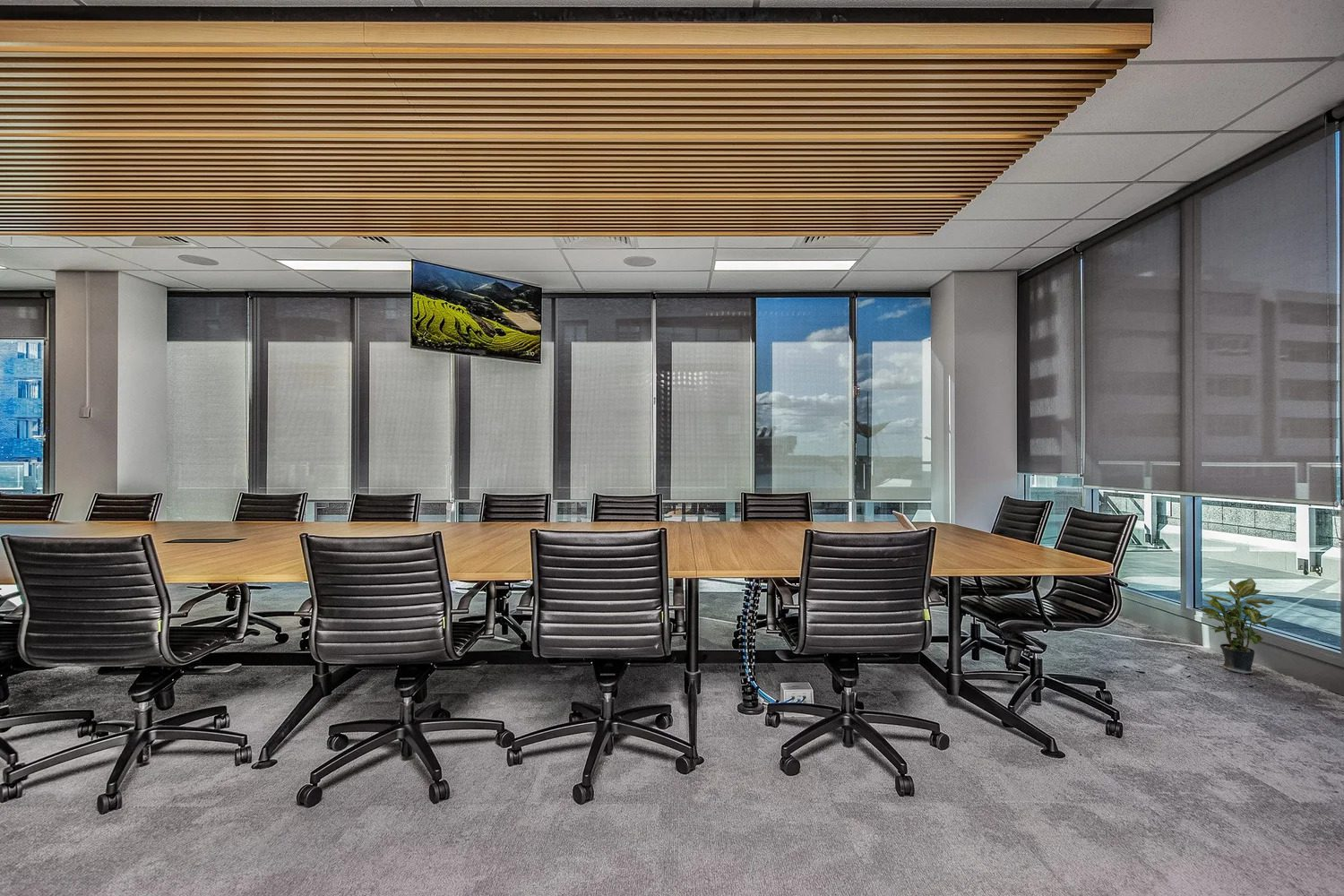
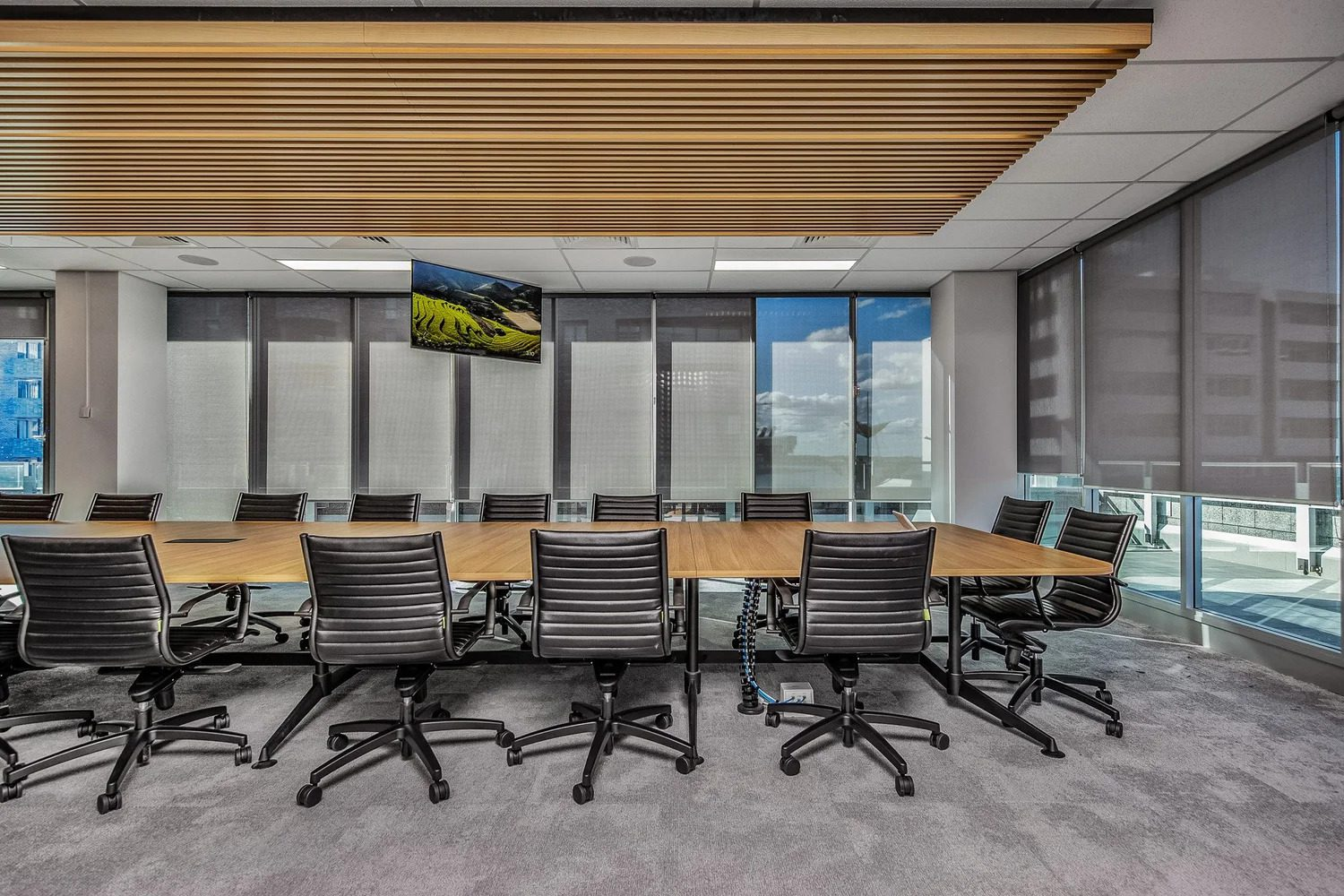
- potted plant (1237, 623)
